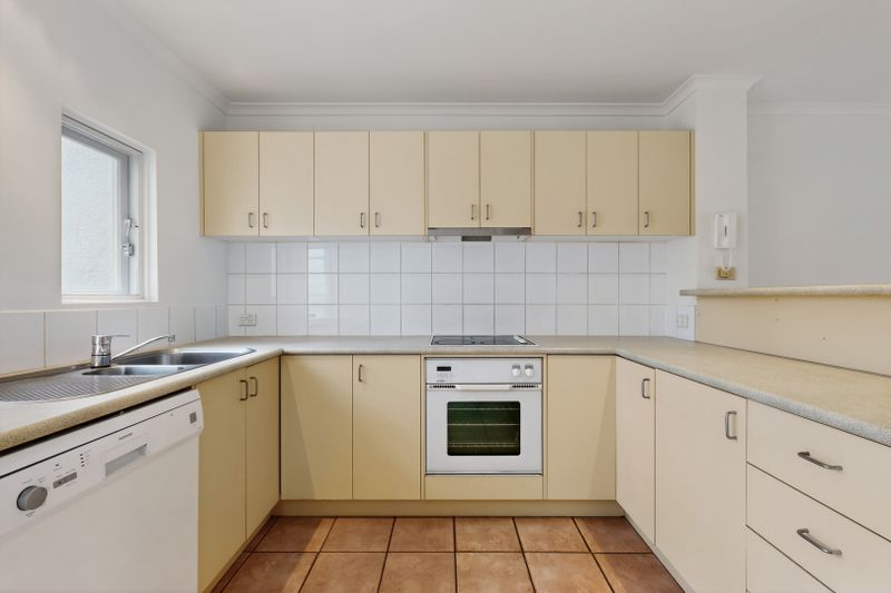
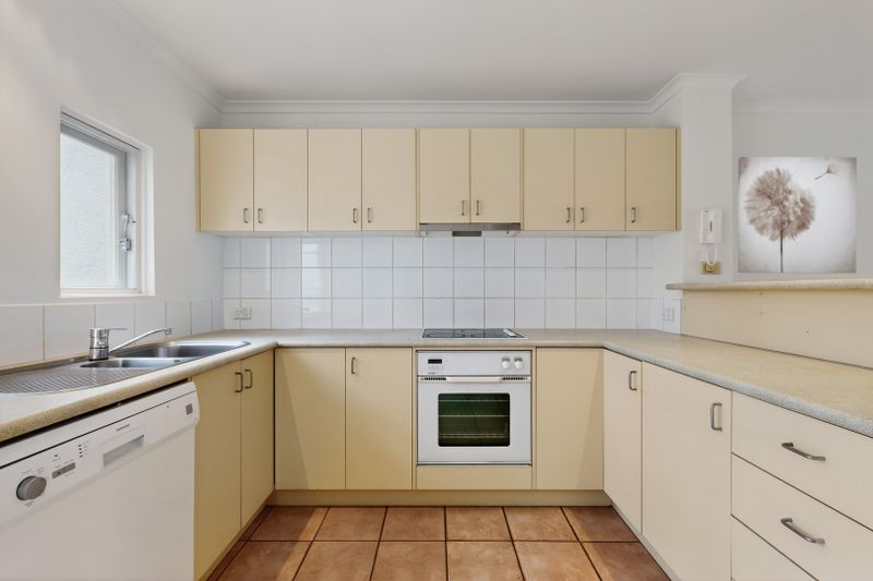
+ wall art (797, 215)
